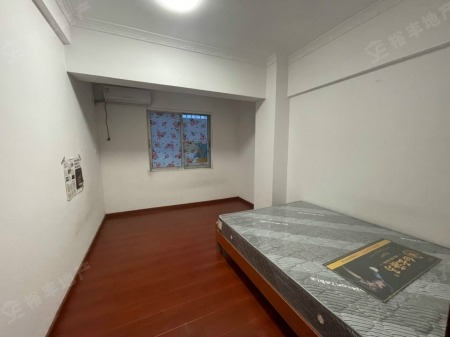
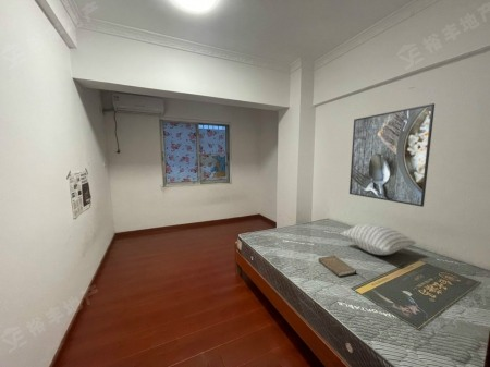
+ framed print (383, 157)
+ book (335, 265)
+ pillow (376, 237)
